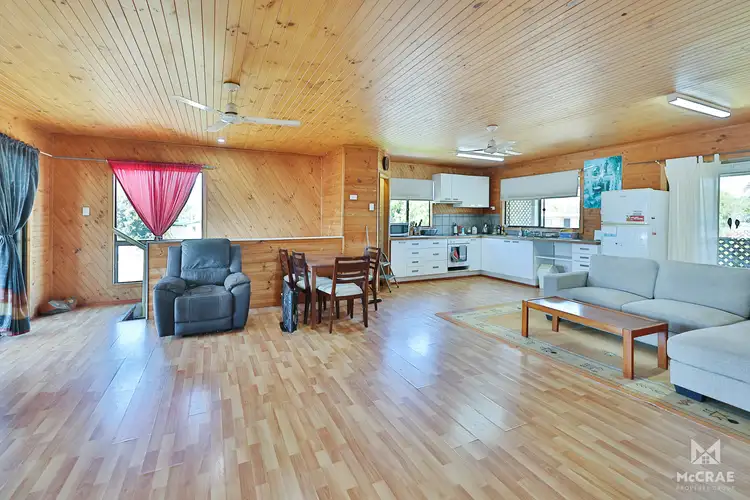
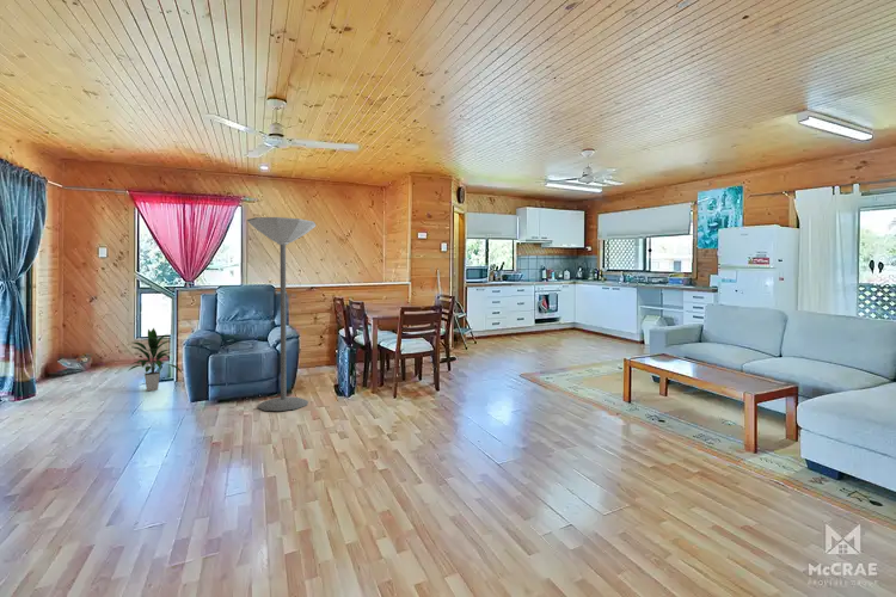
+ floor lamp (283, 313)
+ indoor plant (153, 359)
